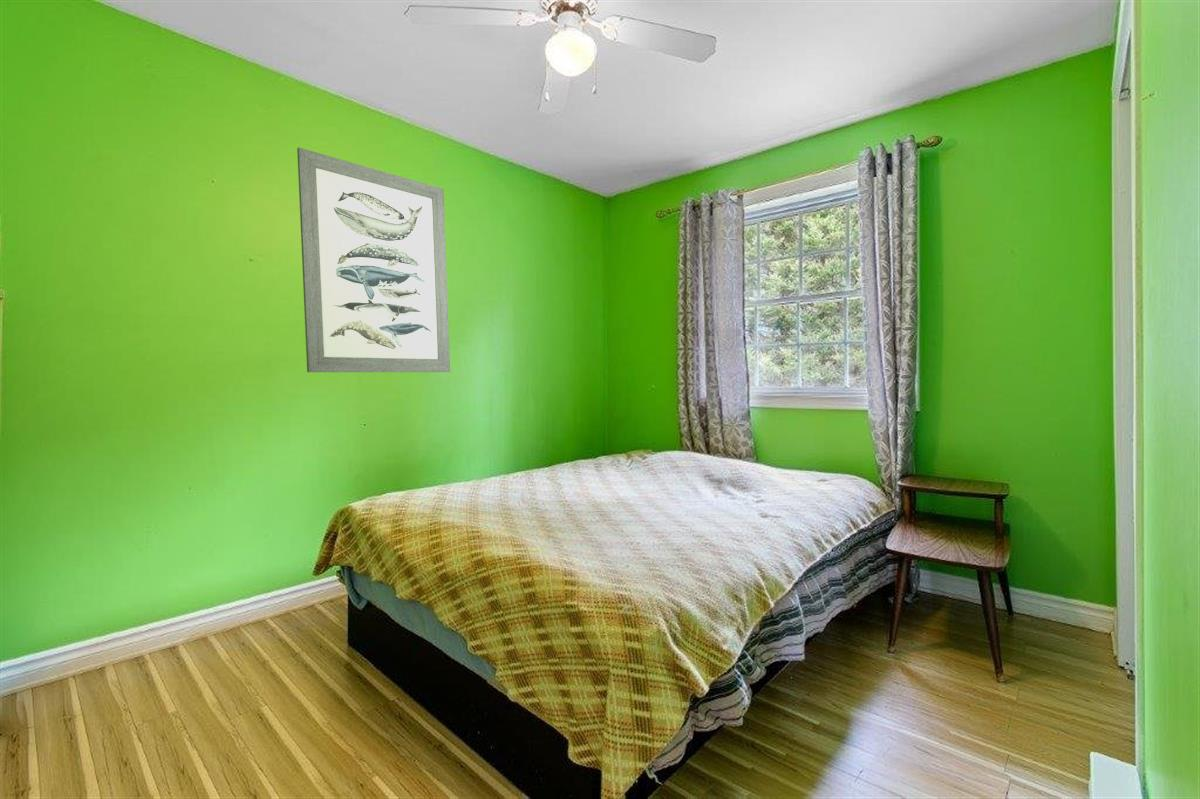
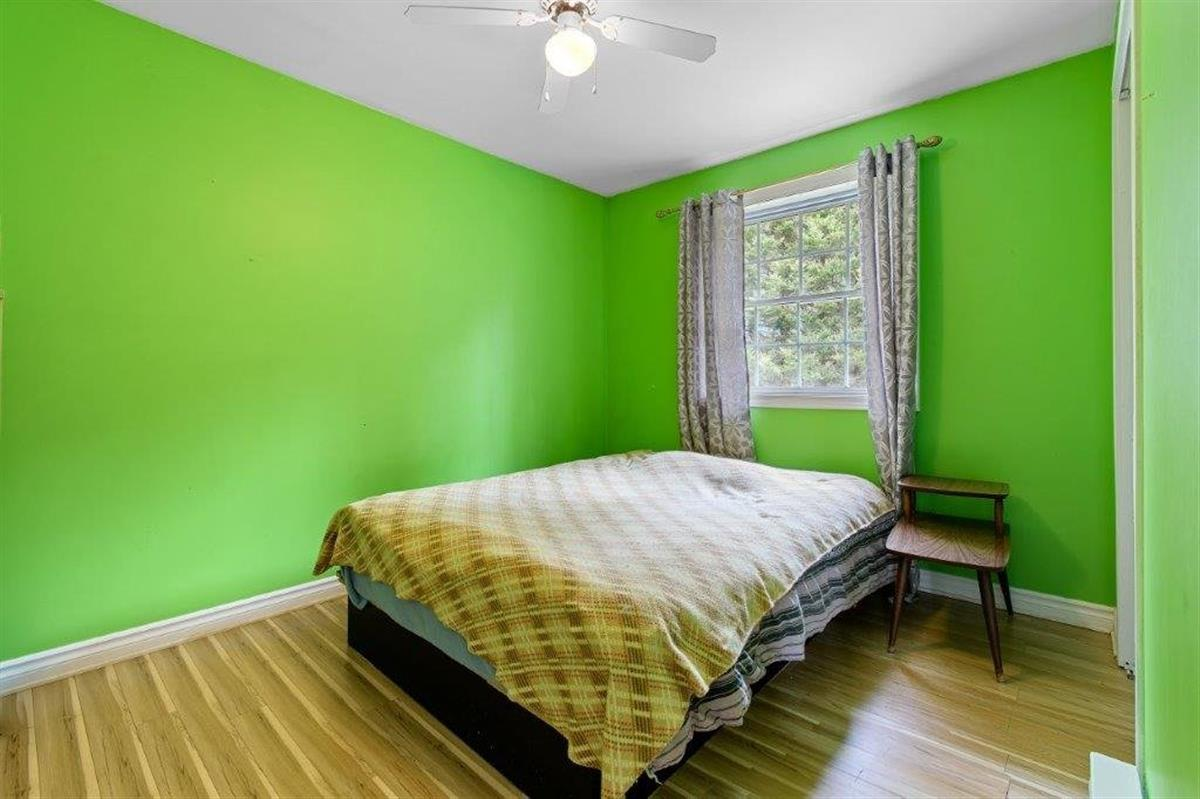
- wall art (381, 271)
